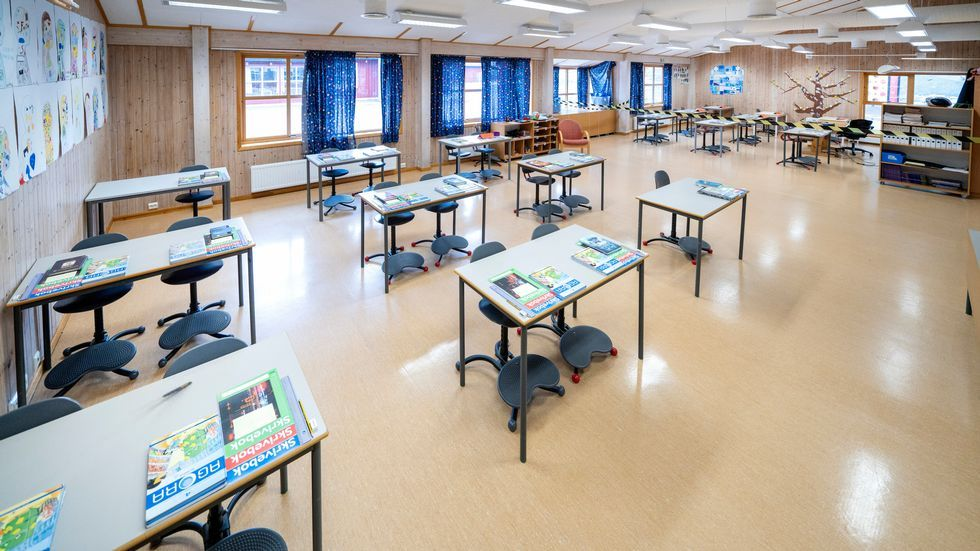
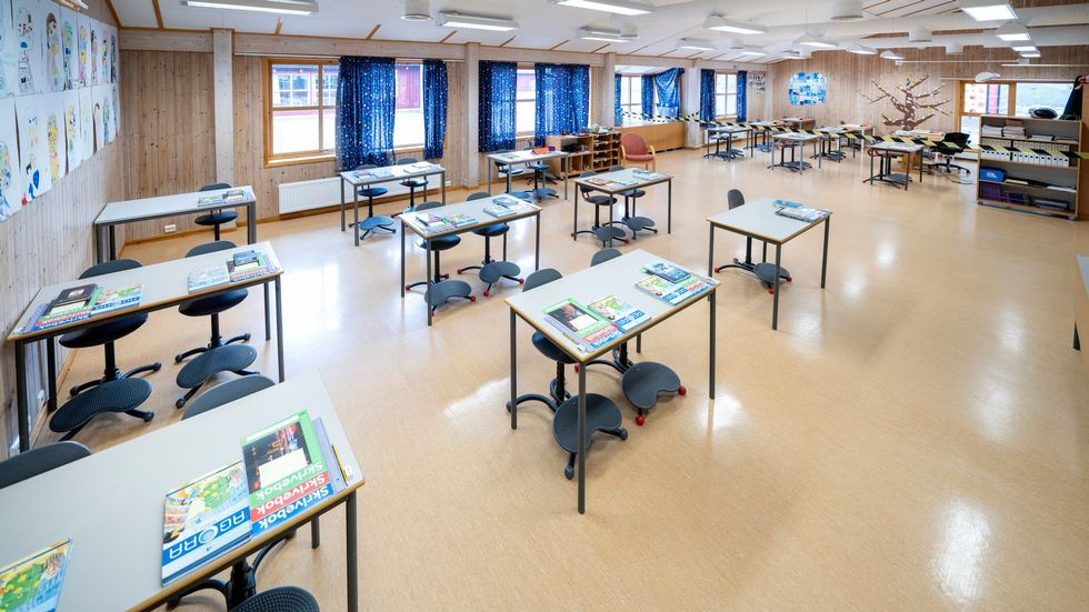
- pen (177, 389)
